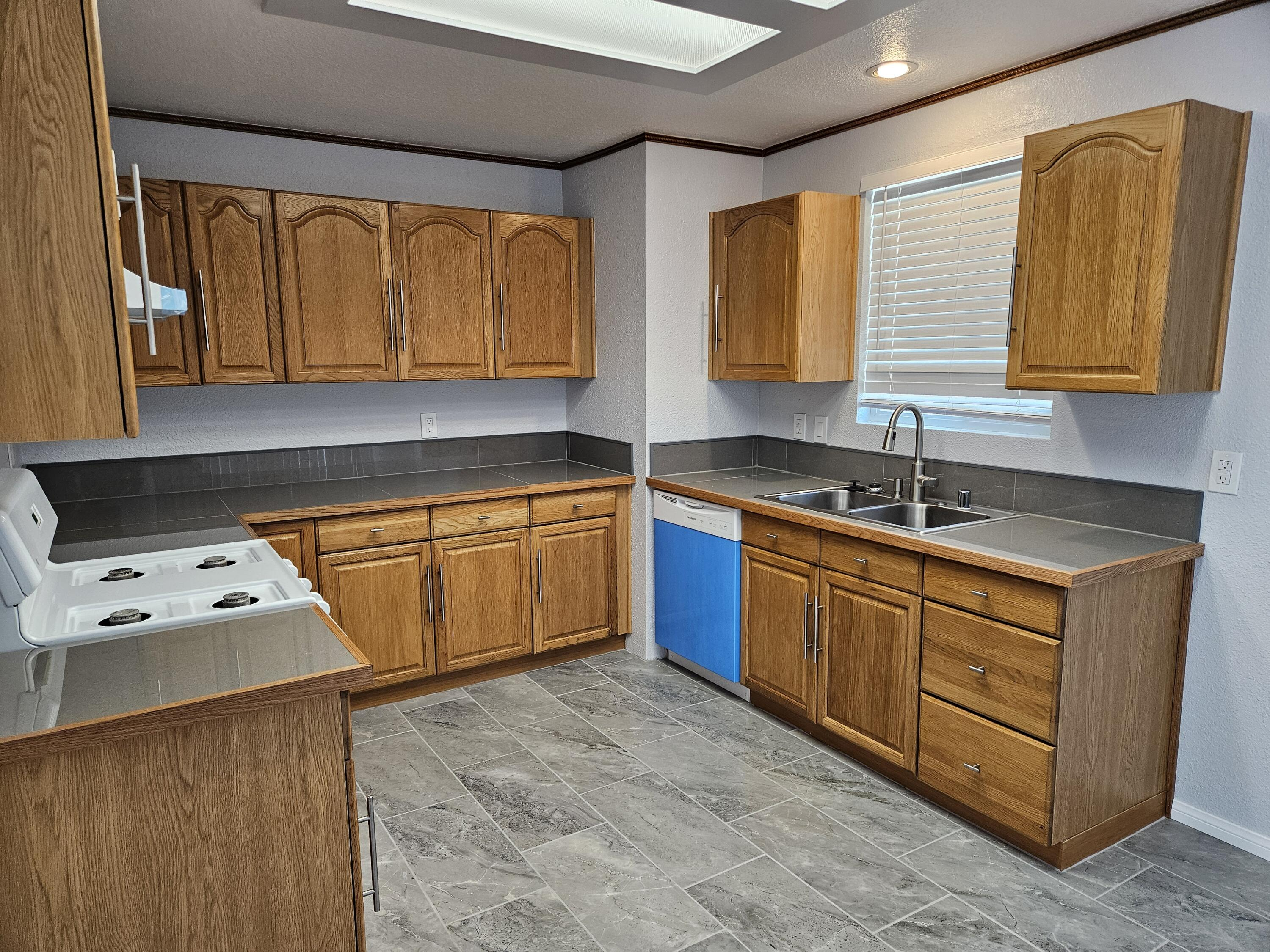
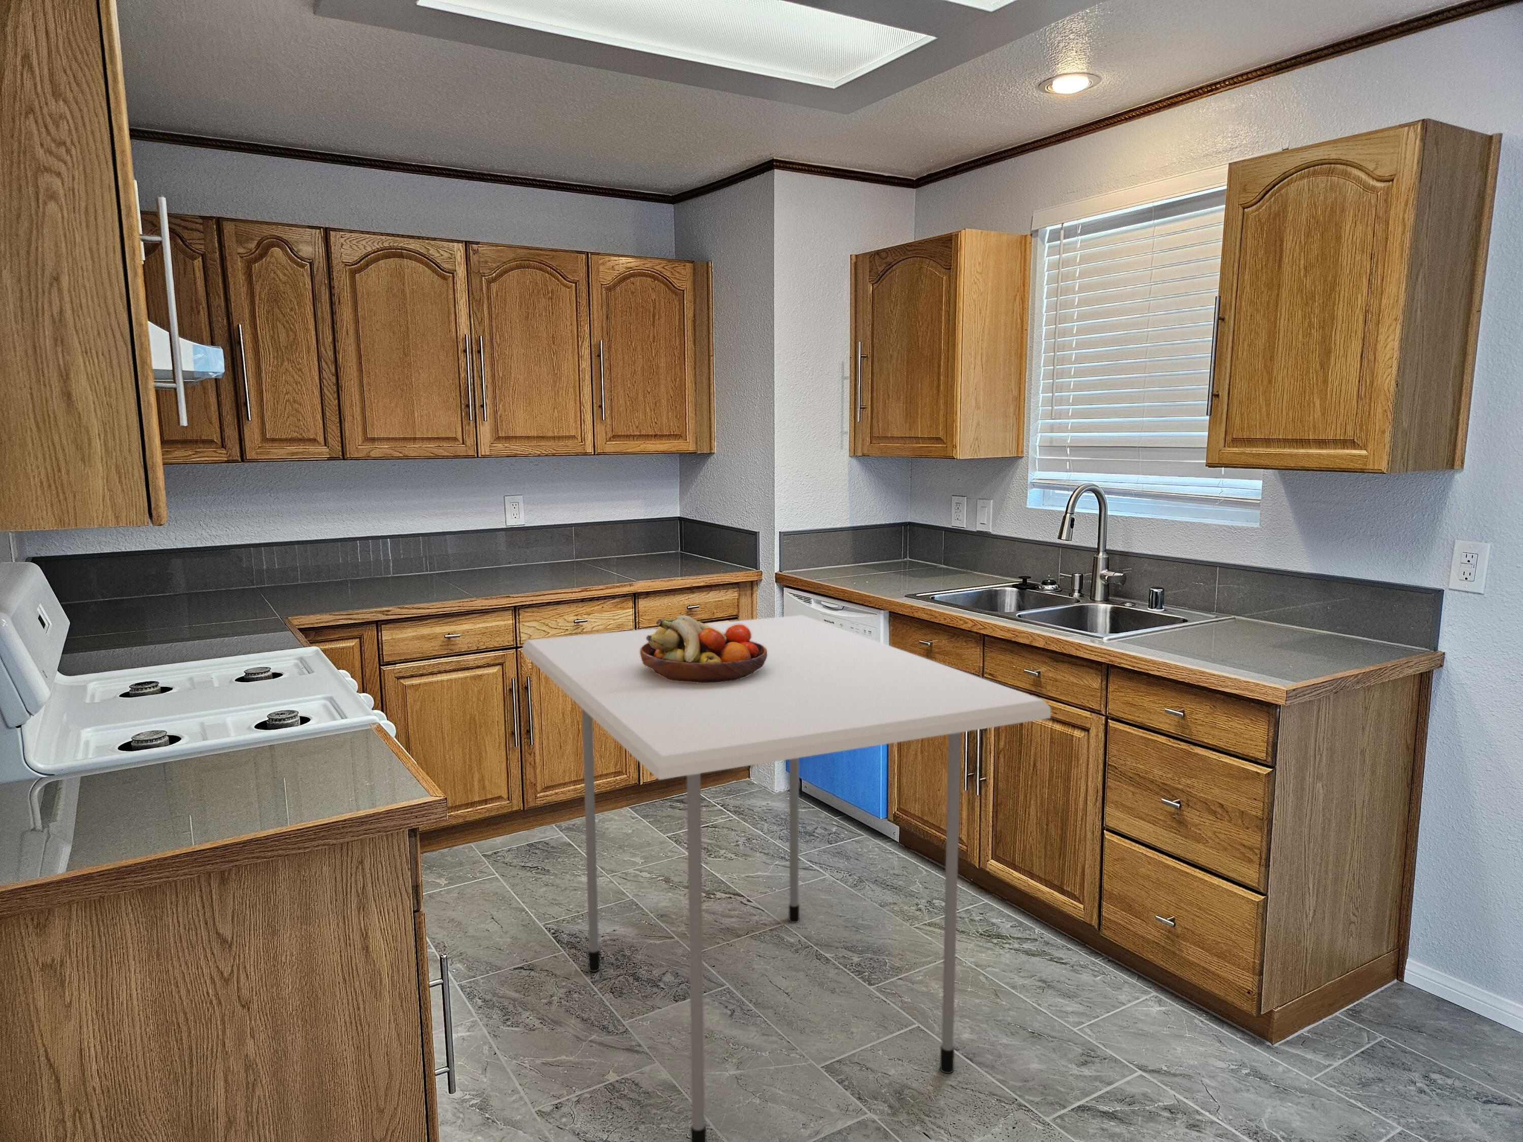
+ dining table (789, 846)
+ fruit bowl (703, 643)
